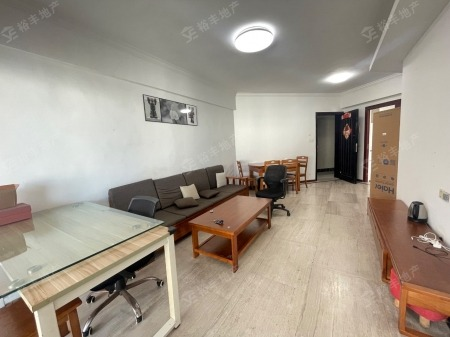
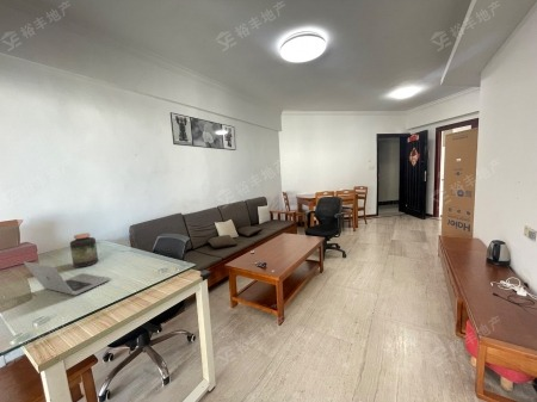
+ laptop (72, 277)
+ jar (84, 249)
